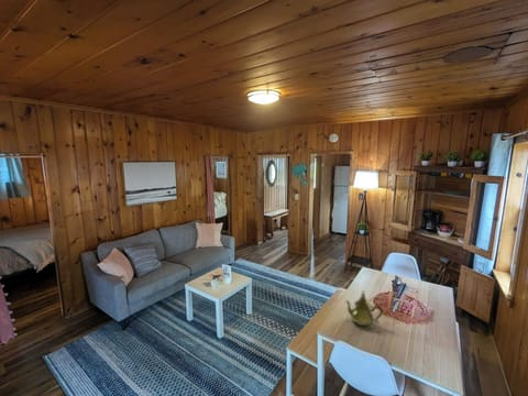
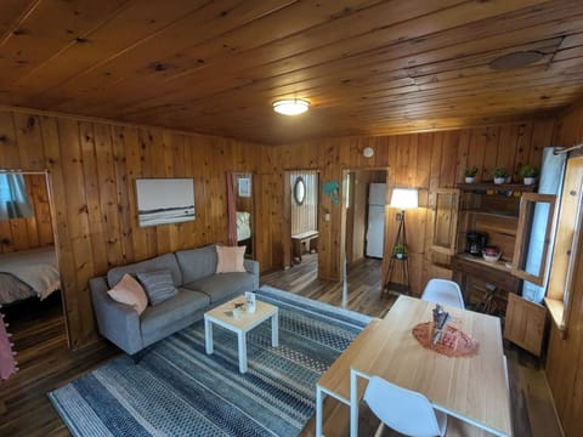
- teapot (363, 306)
